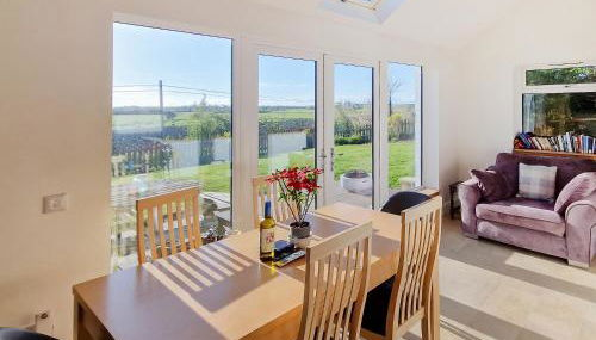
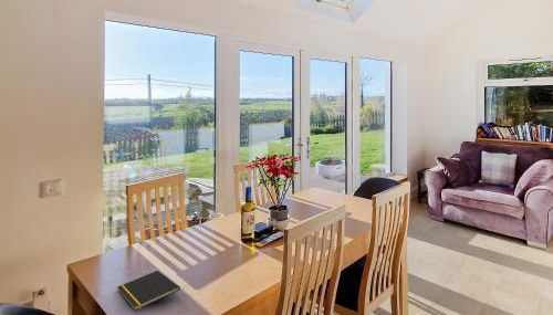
+ notepad (147, 287)
